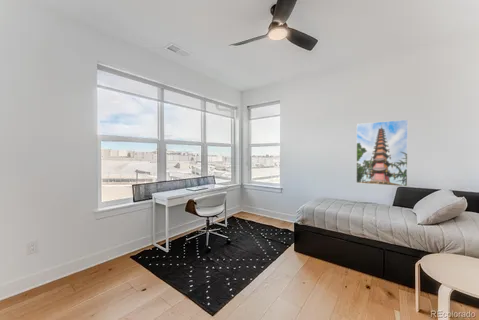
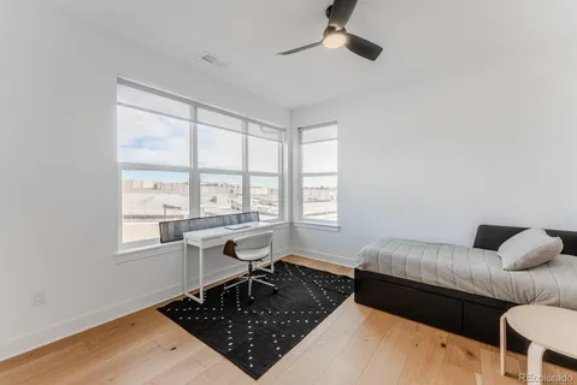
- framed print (380, 153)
